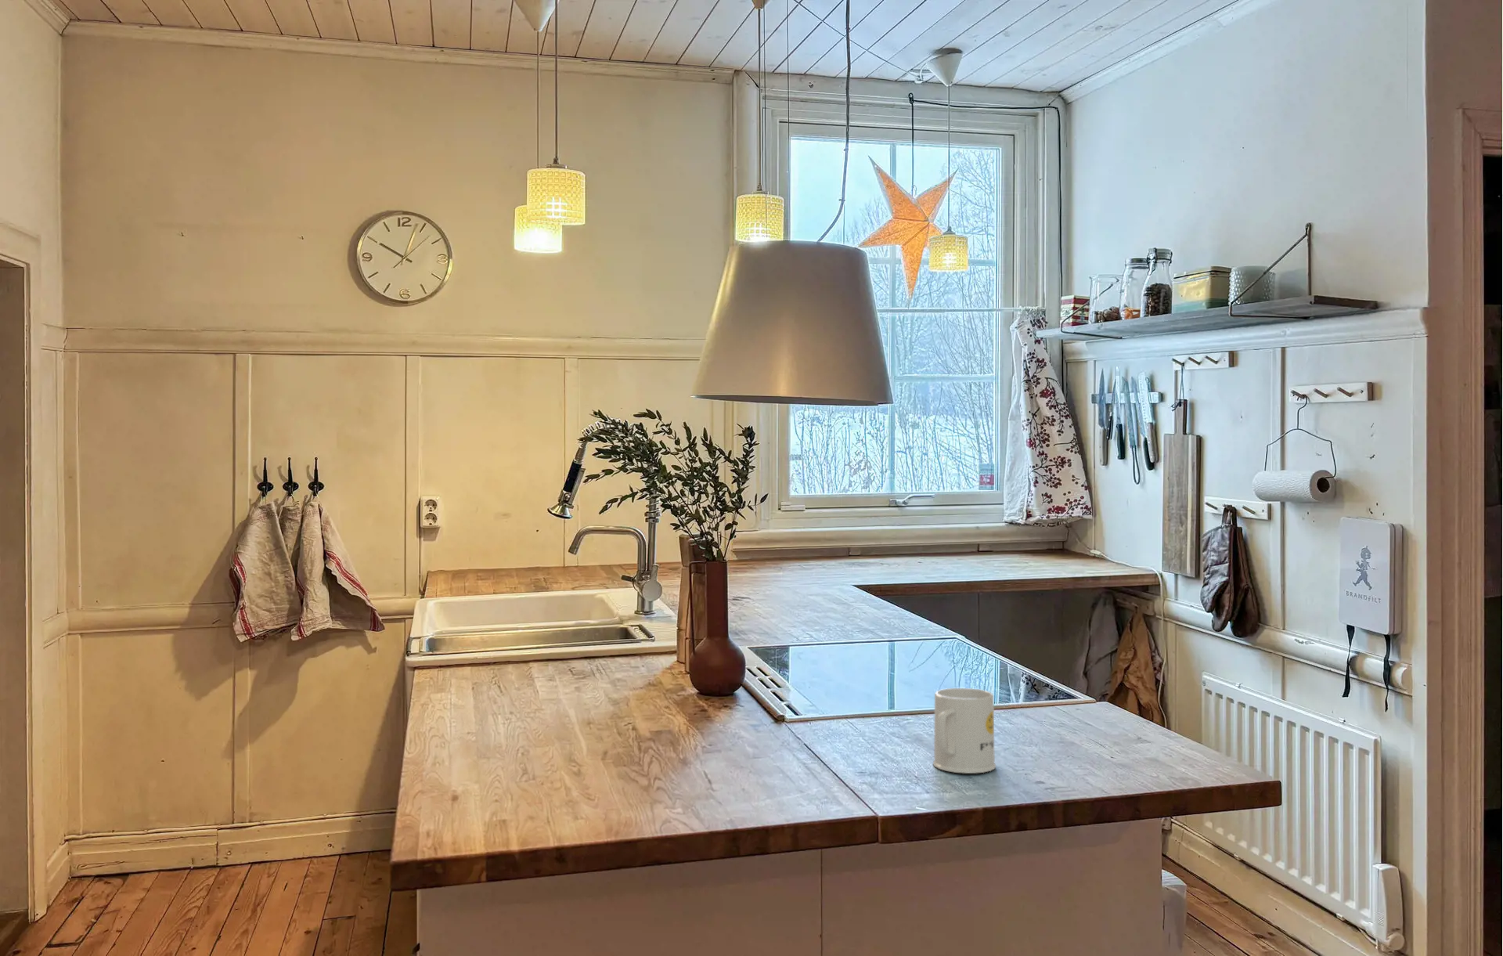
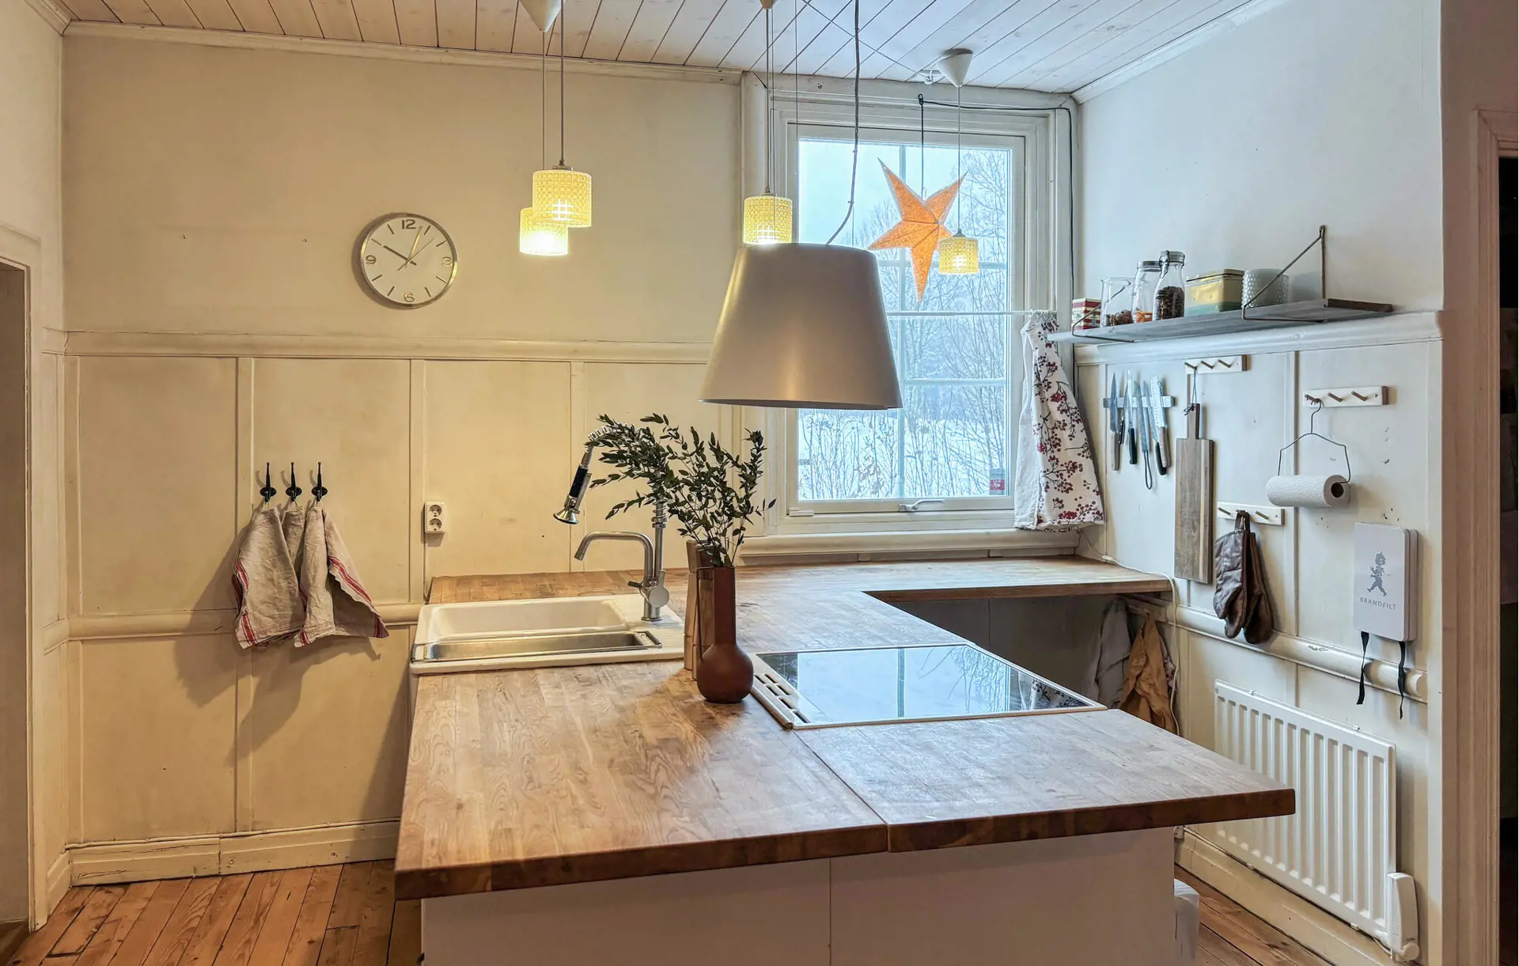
- mug (962, 730)
